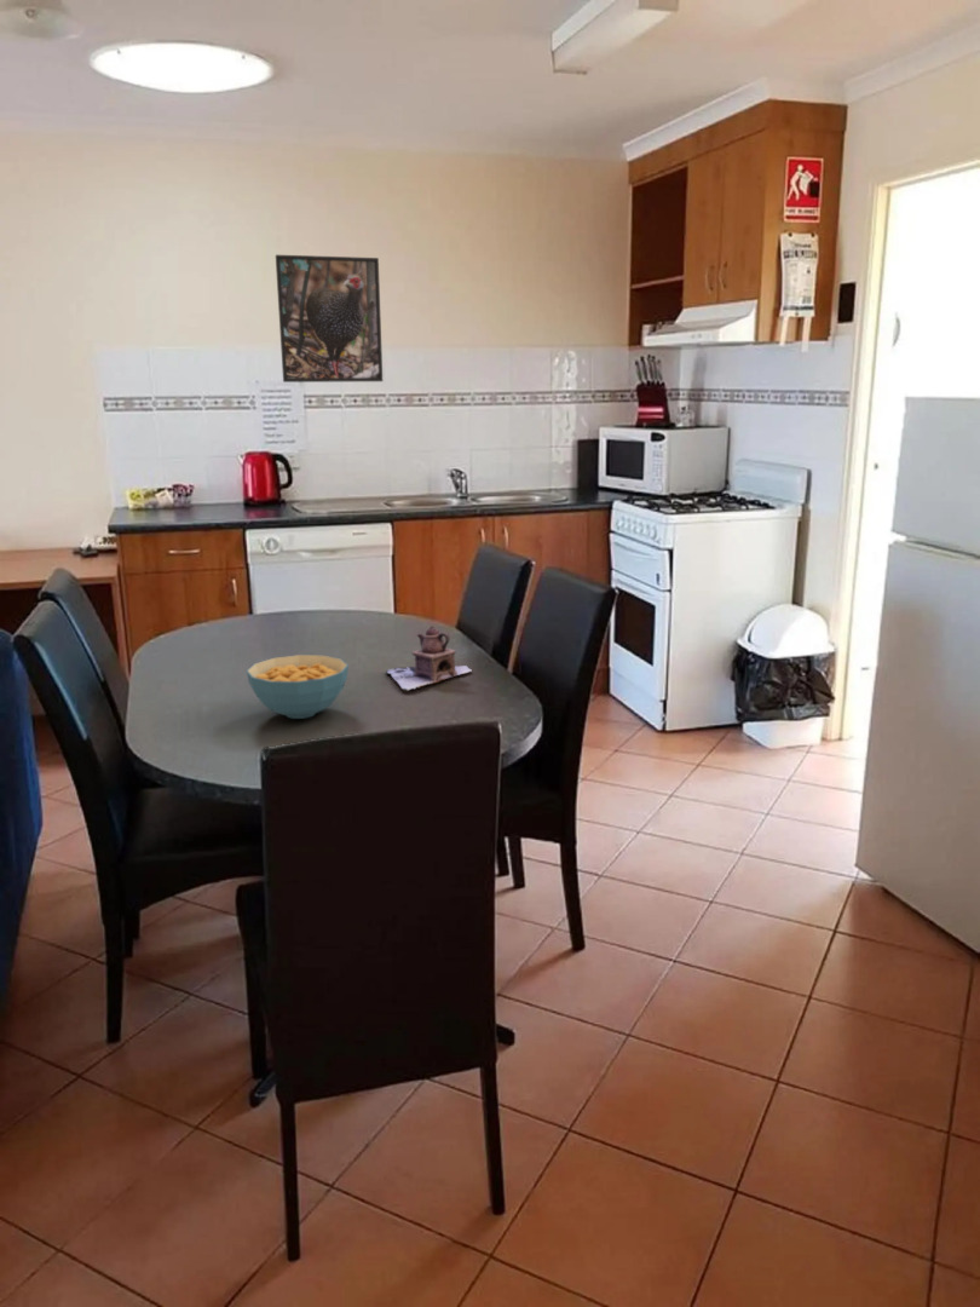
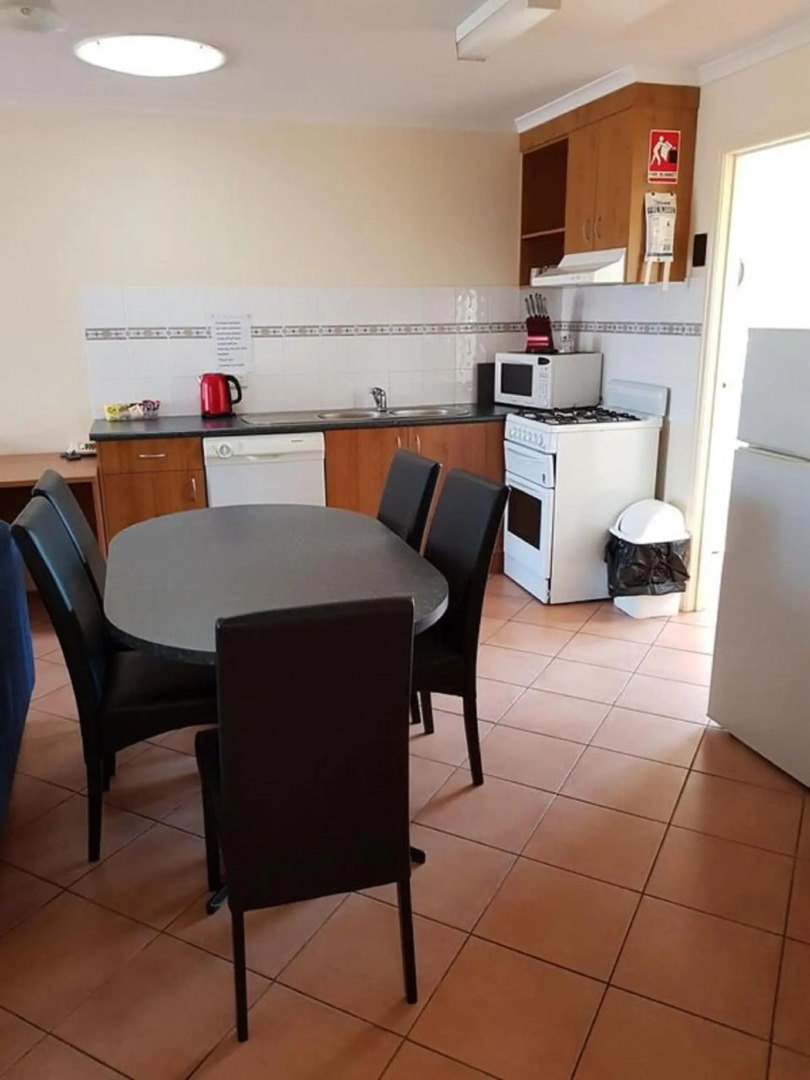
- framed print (330, 319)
- cereal bowl (299, 691)
- teapot (431, 651)
